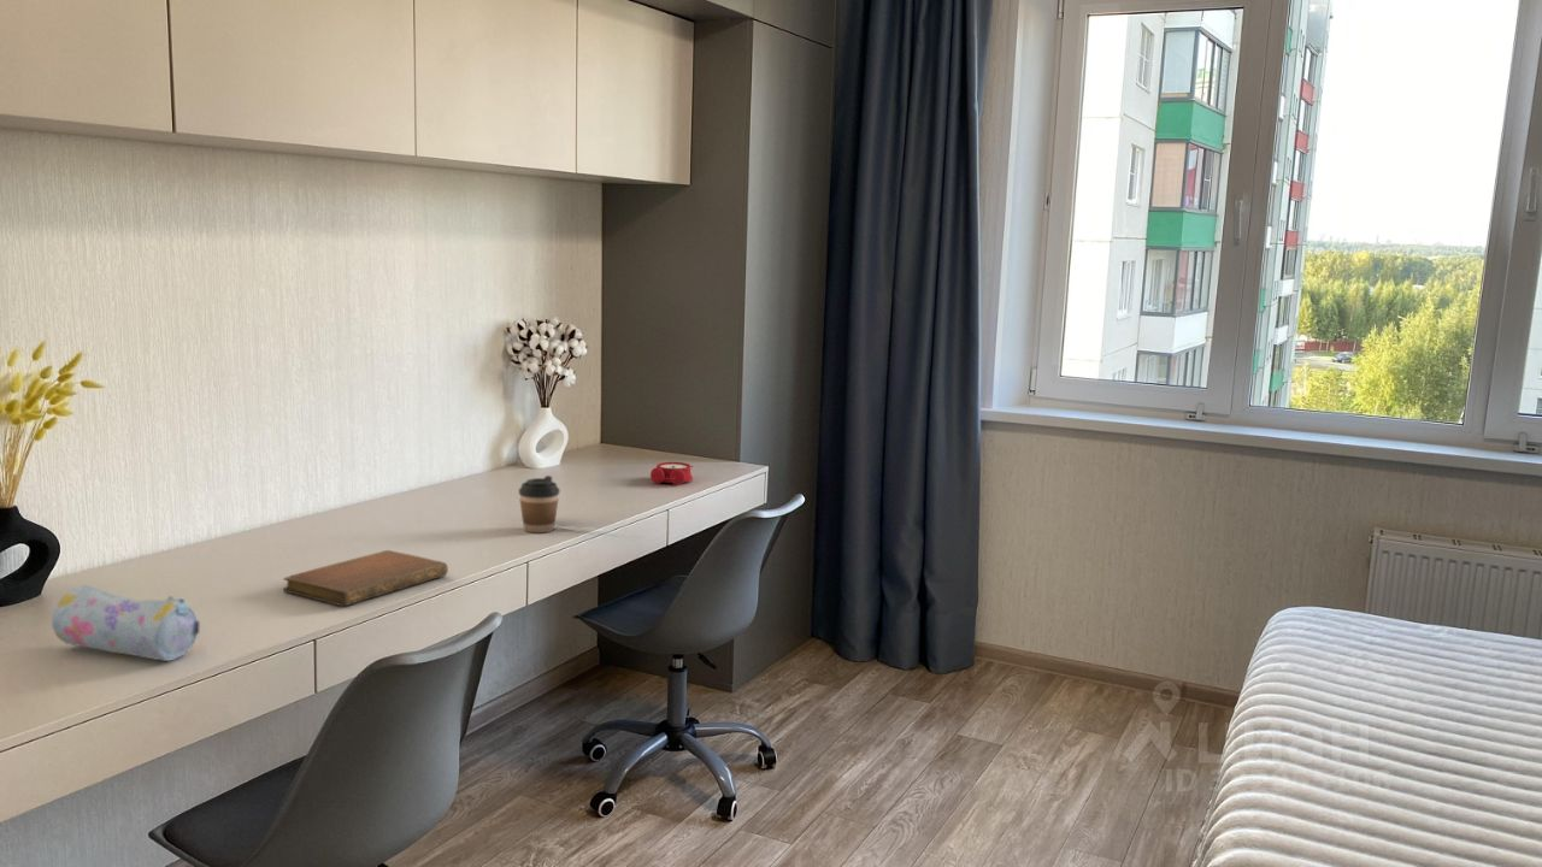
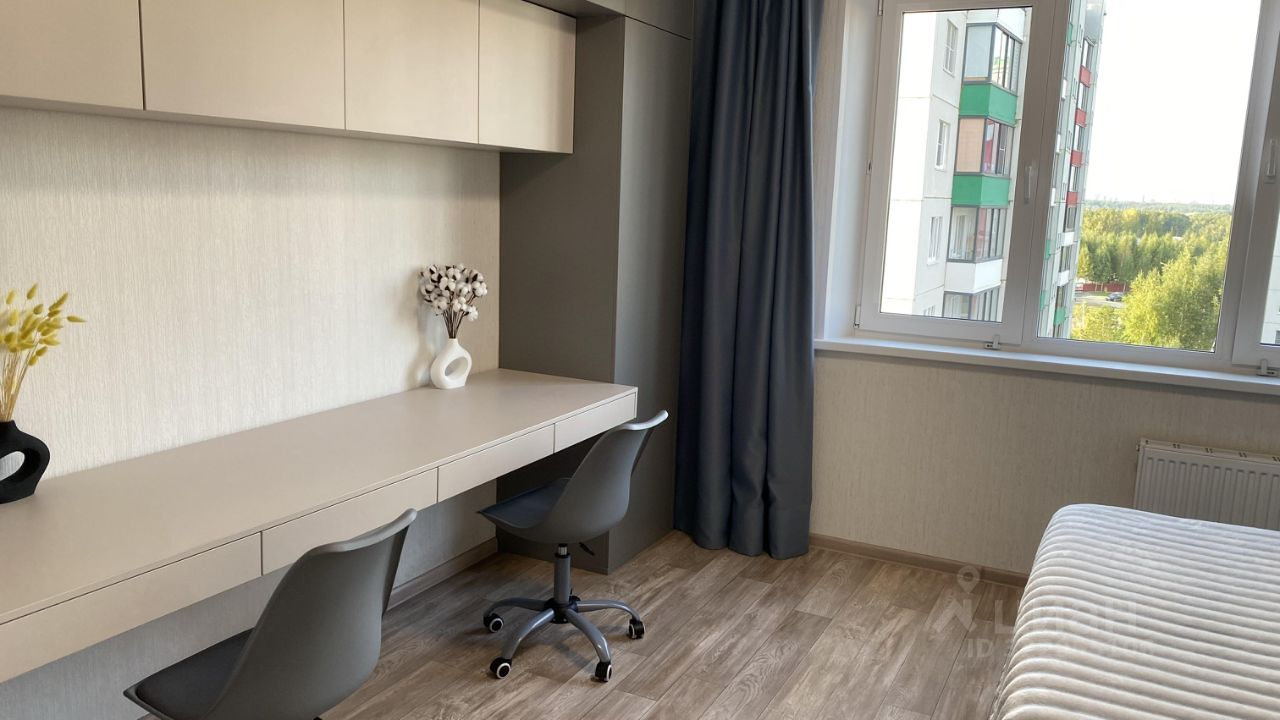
- alarm clock (671, 473)
- coffee cup (538, 502)
- pencil case (125, 623)
- notebook (367, 576)
